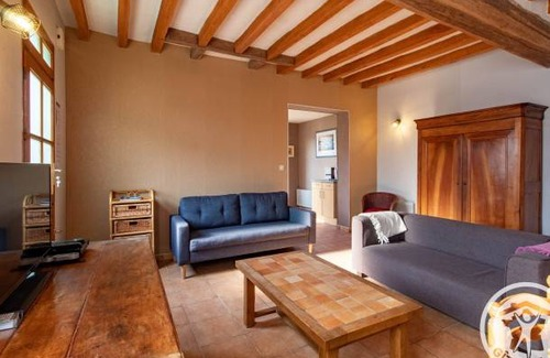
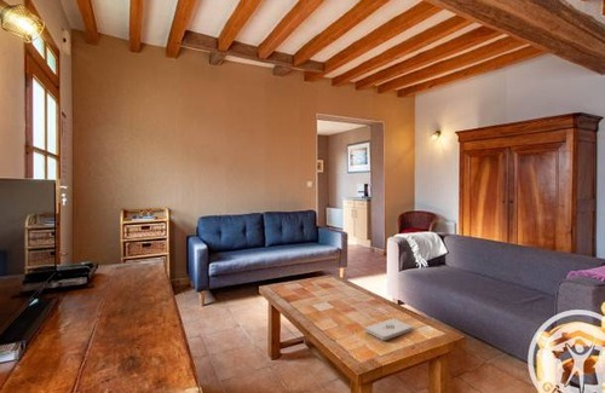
+ notepad (388, 328)
